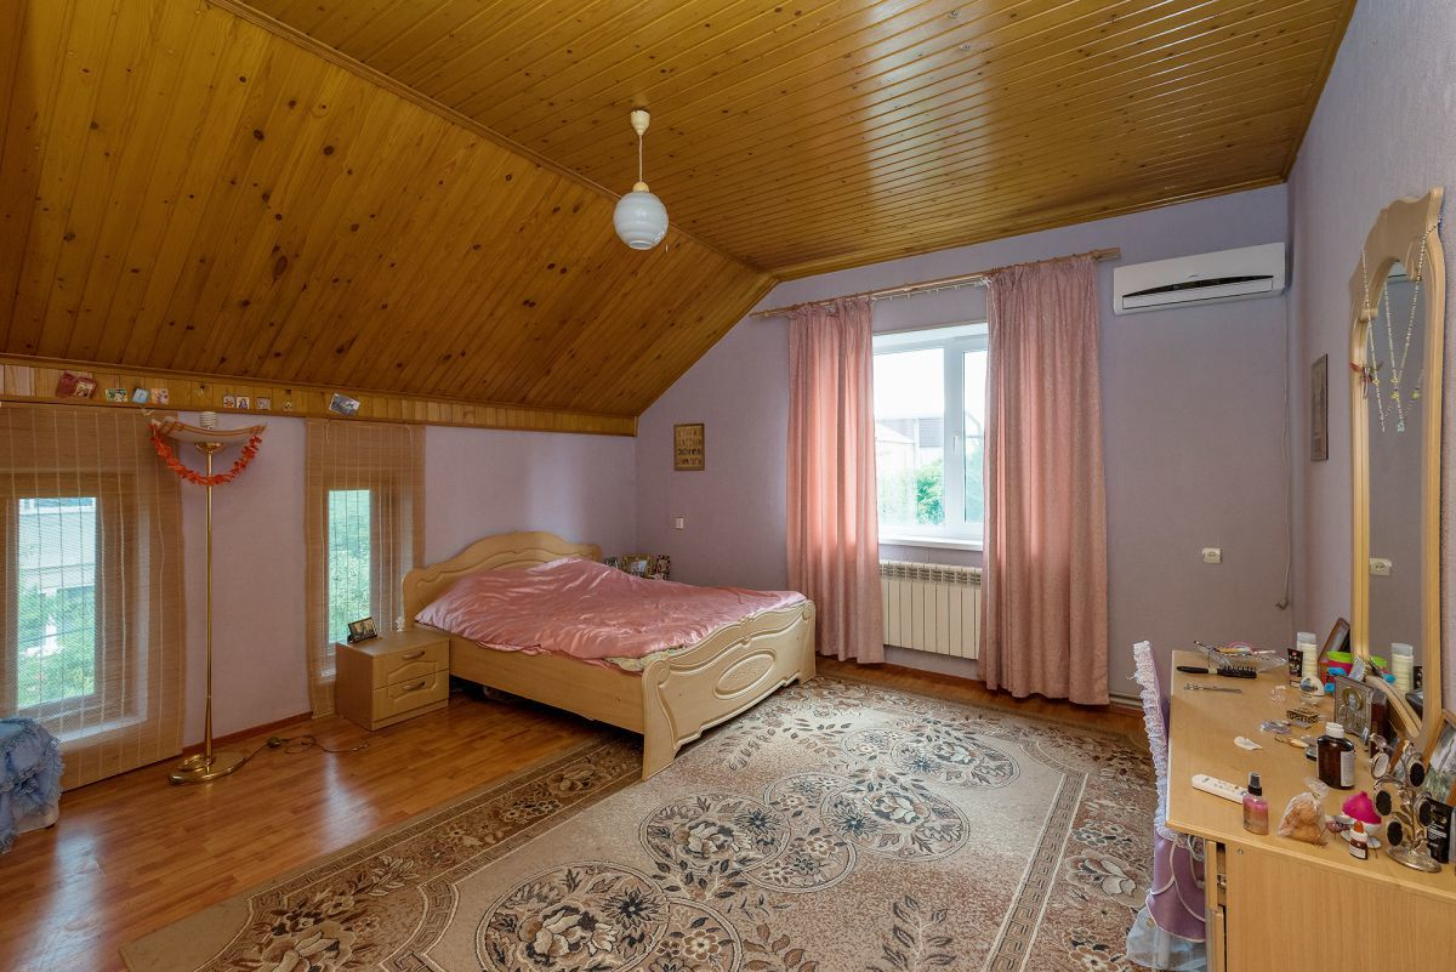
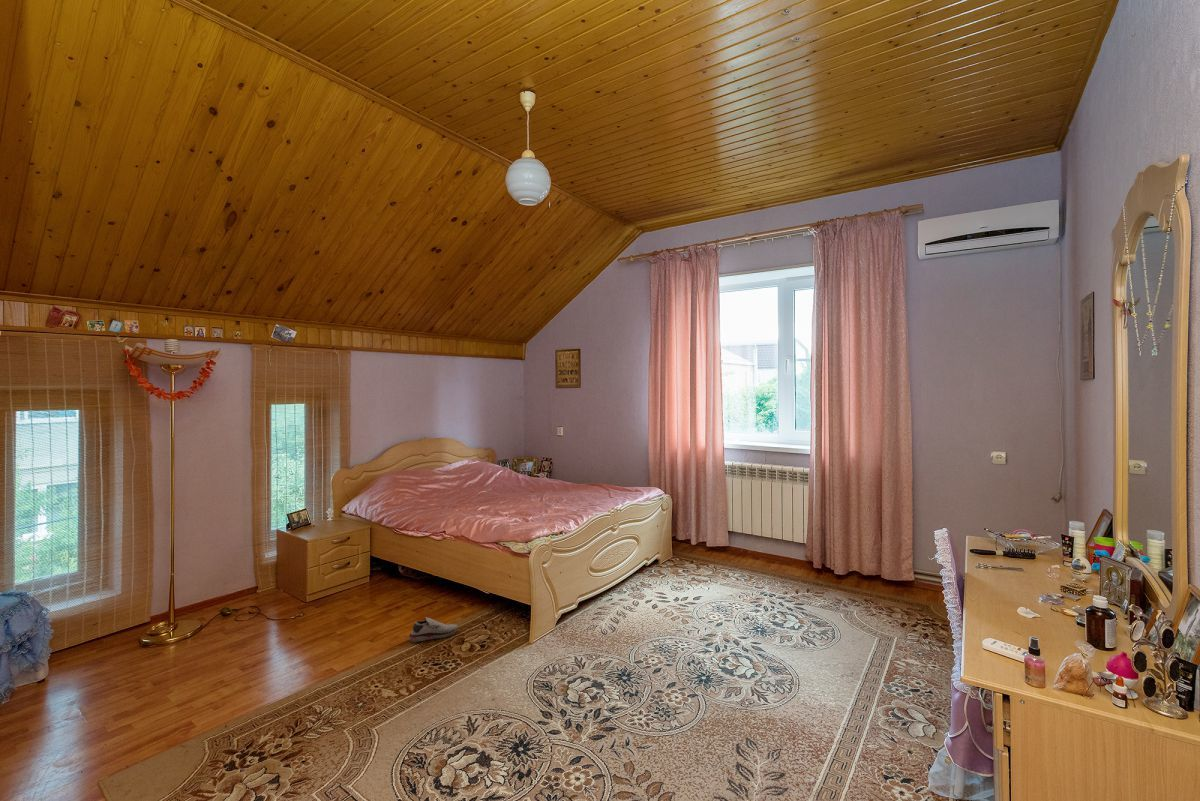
+ shoe (433, 626)
